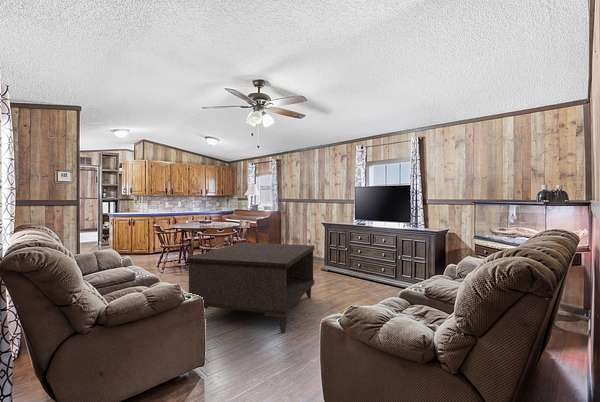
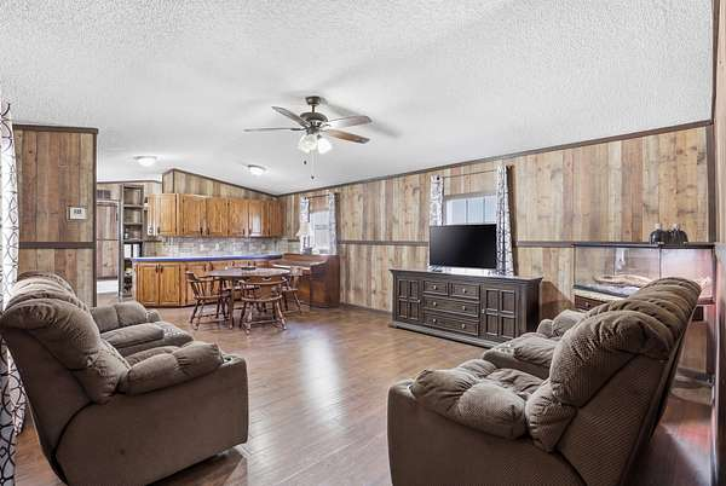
- coffee table (258, 279)
